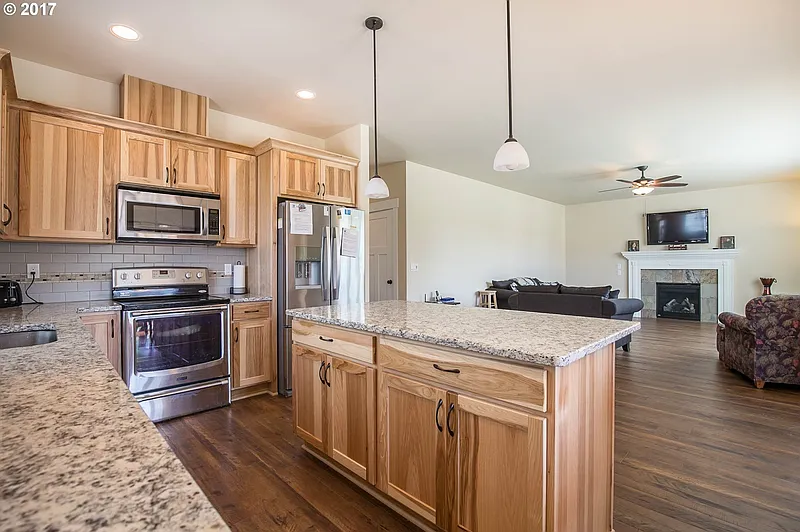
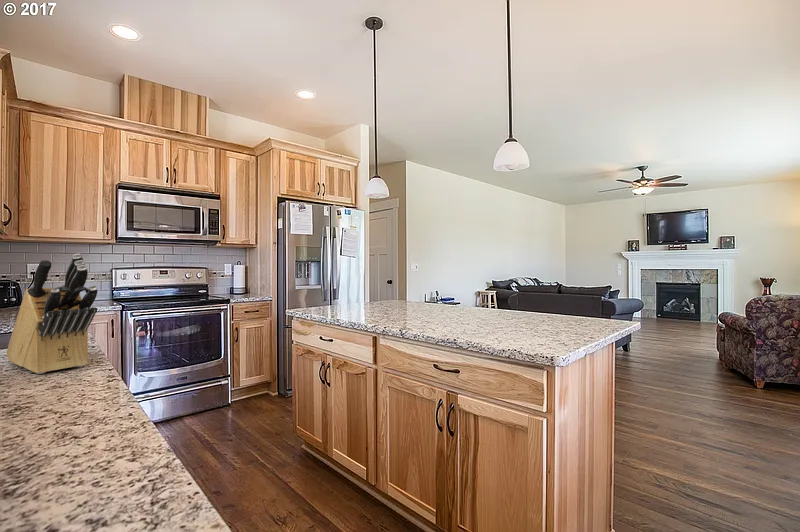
+ knife block (51, 310)
